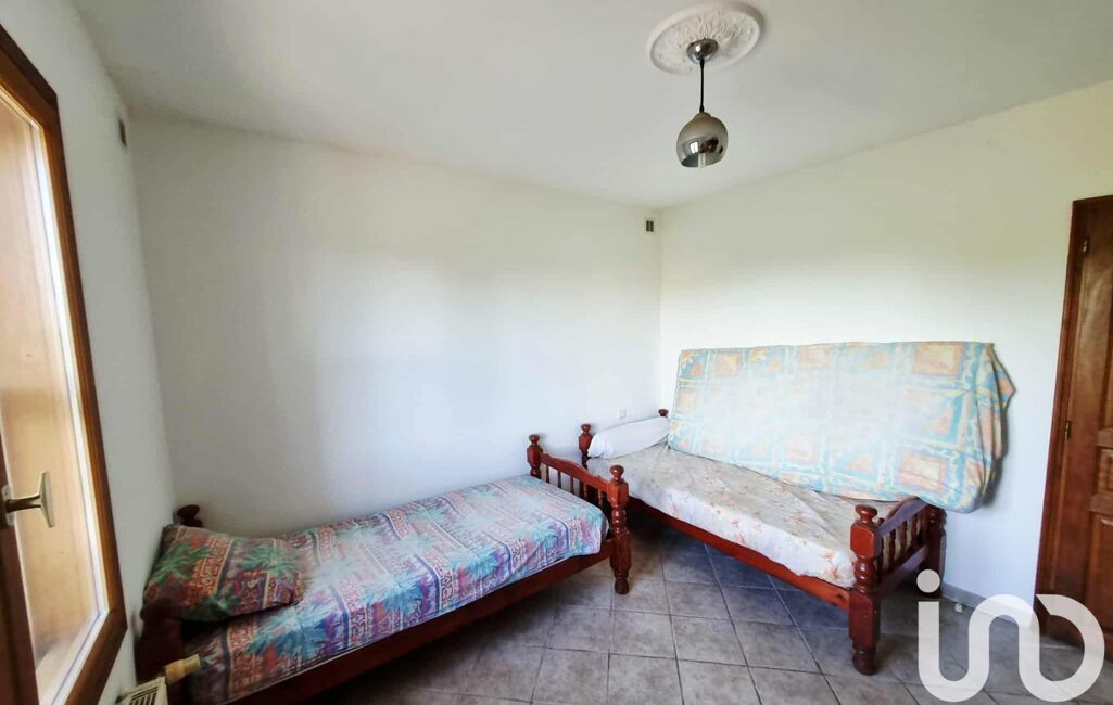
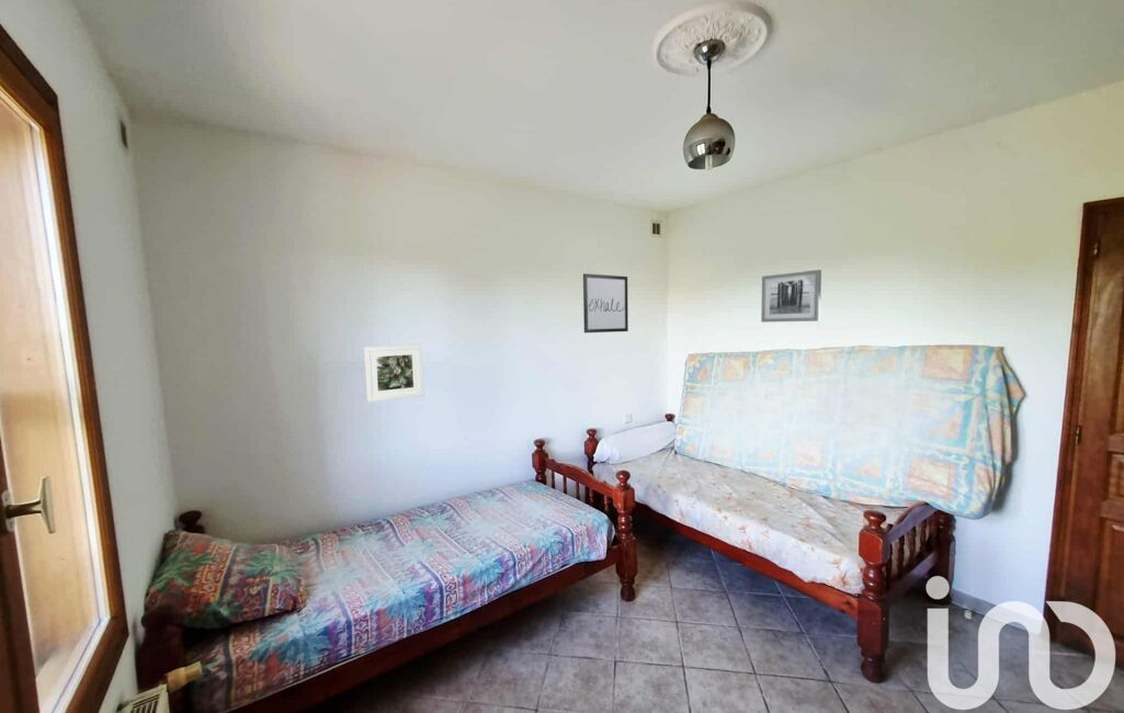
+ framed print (395, 372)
+ wall art (790, 297)
+ wall art (606, 304)
